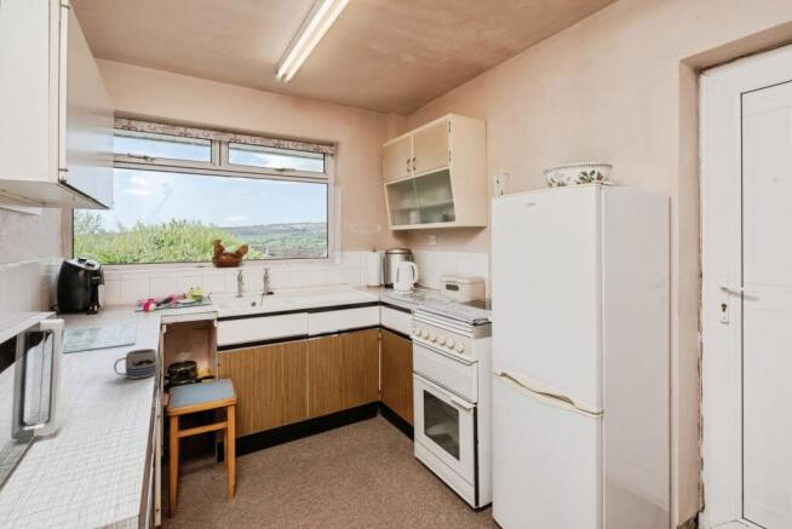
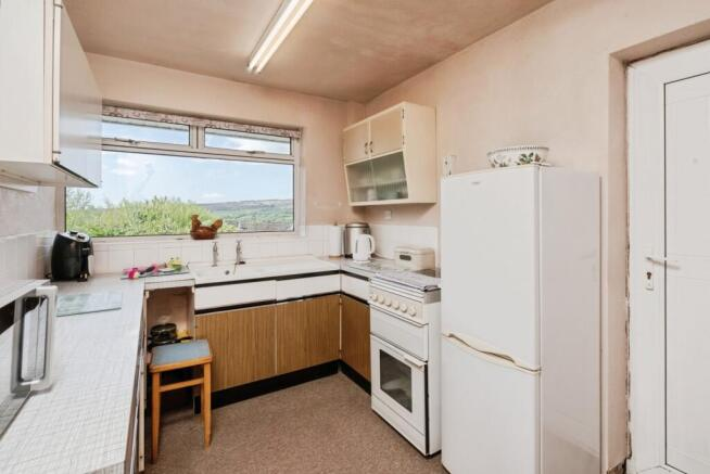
- mug (136, 363)
